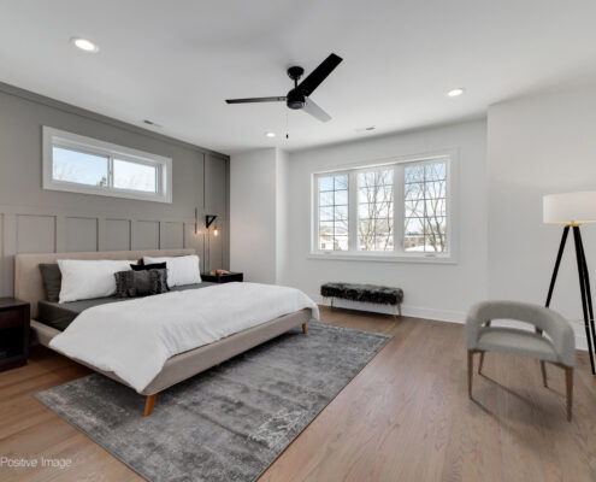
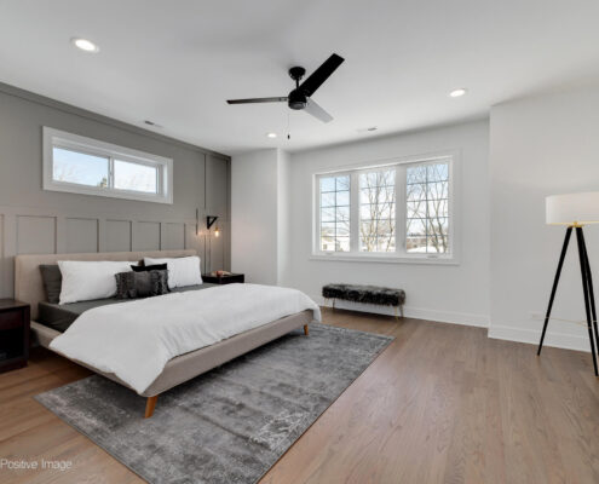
- armchair (513, 349)
